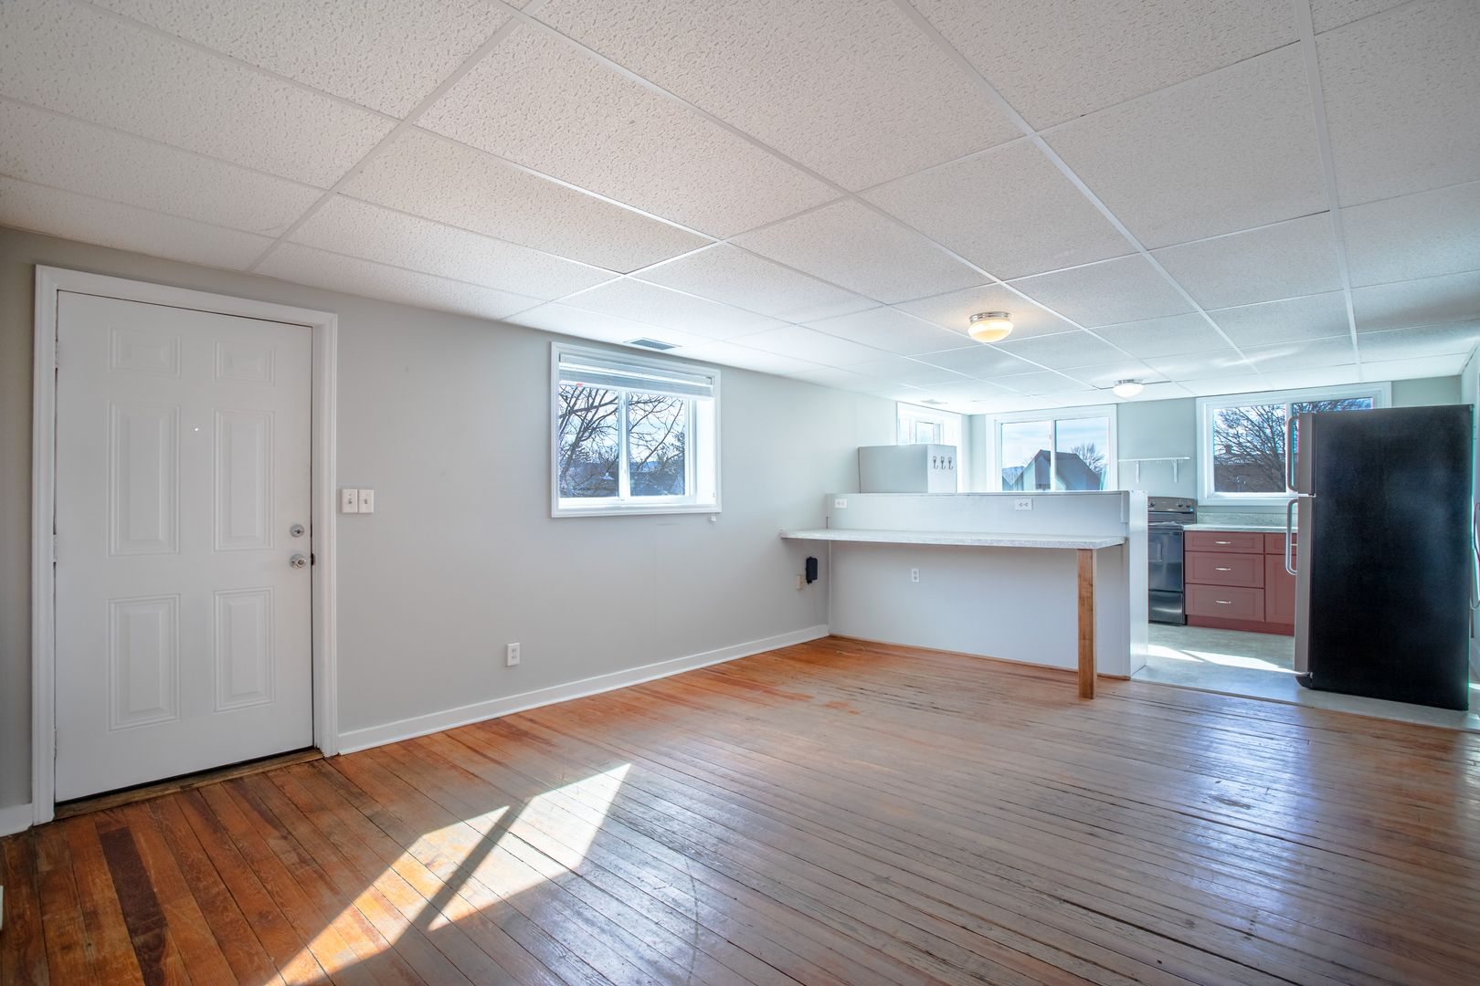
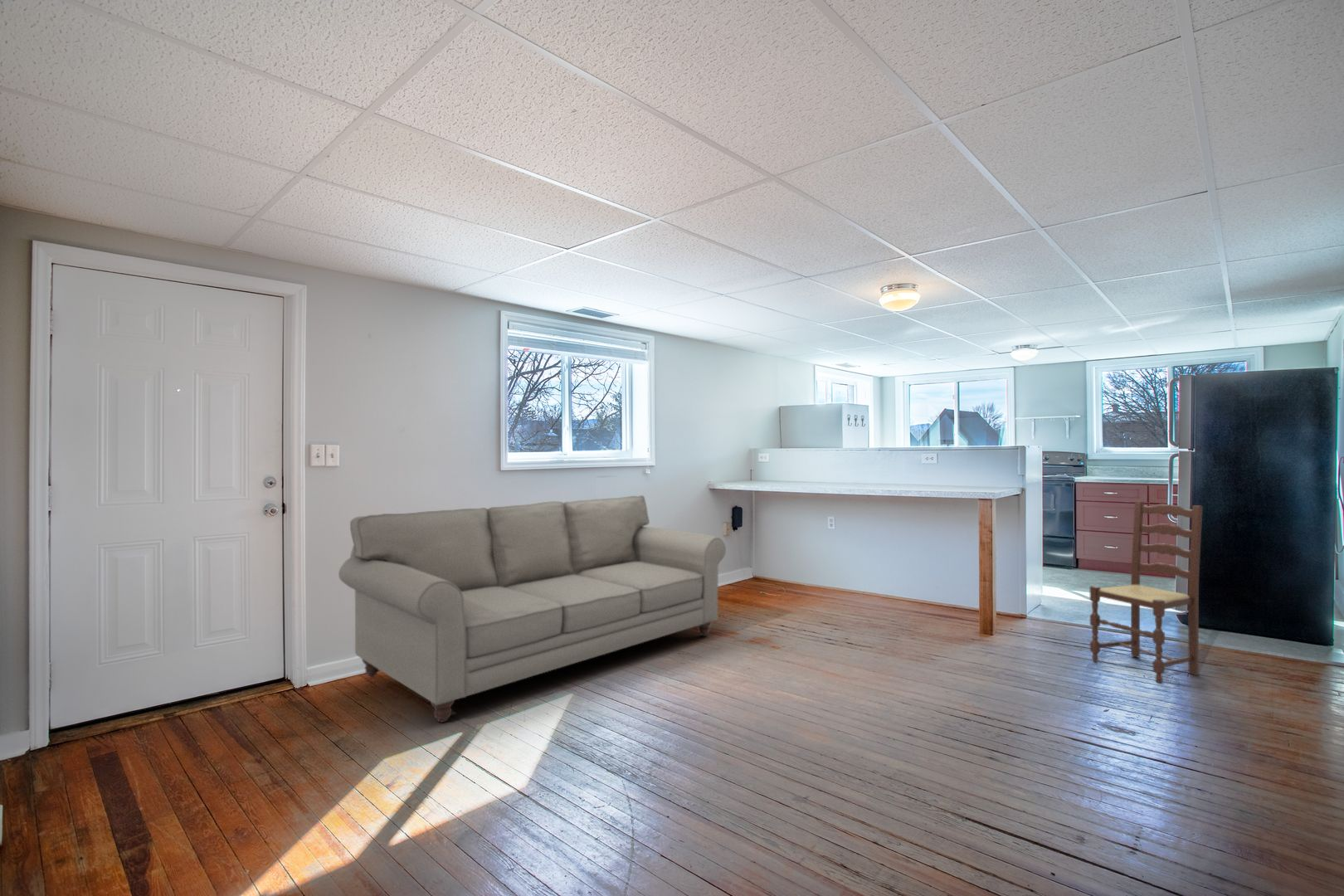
+ dining chair (1144, 586)
+ sofa (554, 580)
